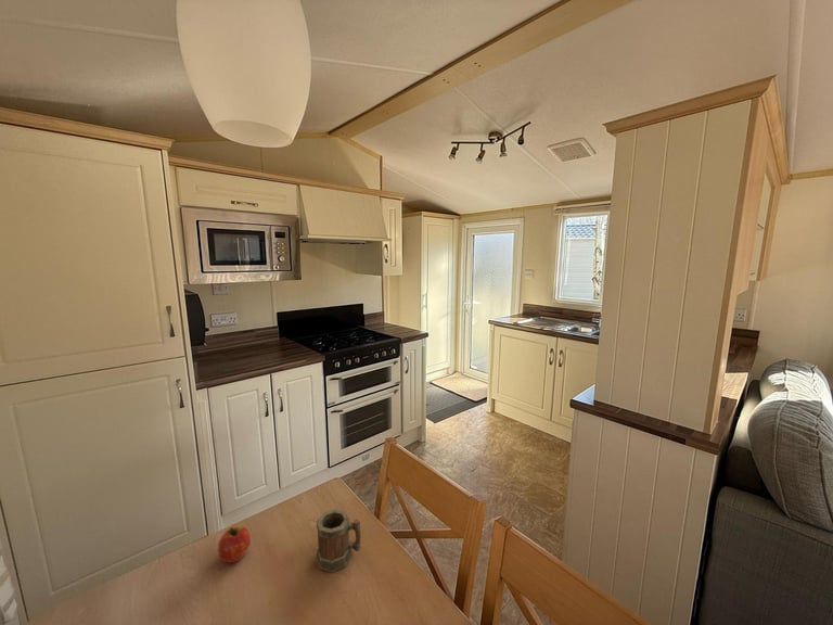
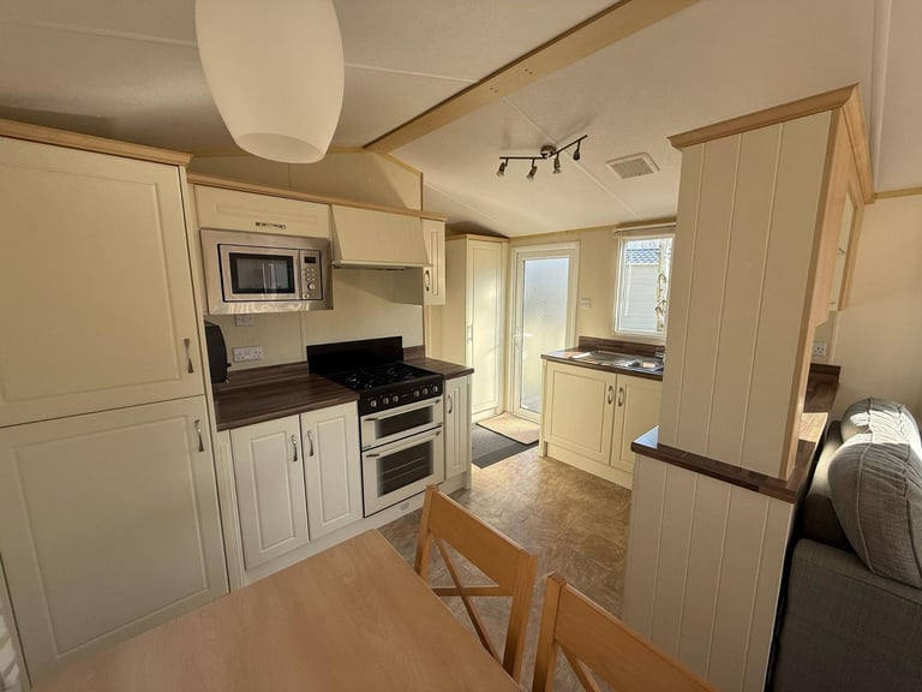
- mug (337, 538)
- apple (234, 541)
